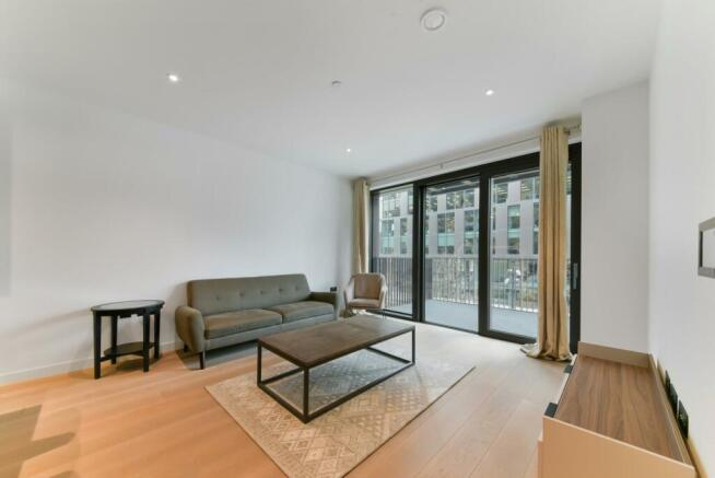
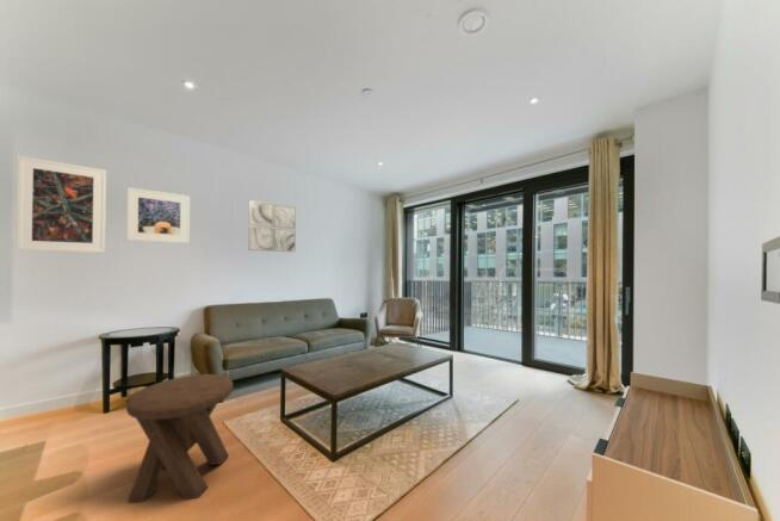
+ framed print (160, 216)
+ music stool (182, 433)
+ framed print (63, 207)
+ wall art (273, 227)
